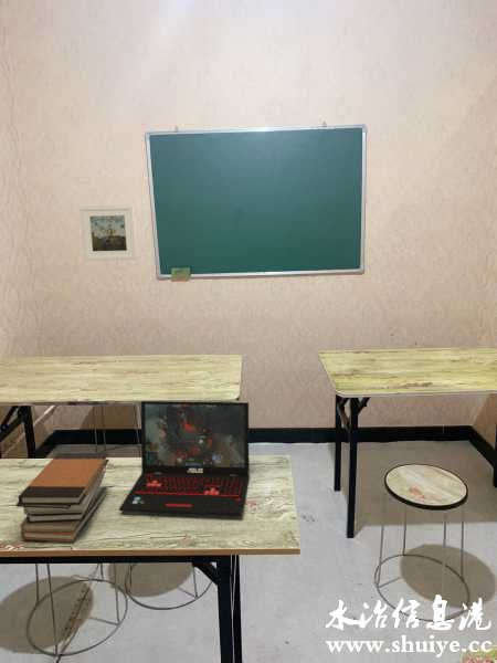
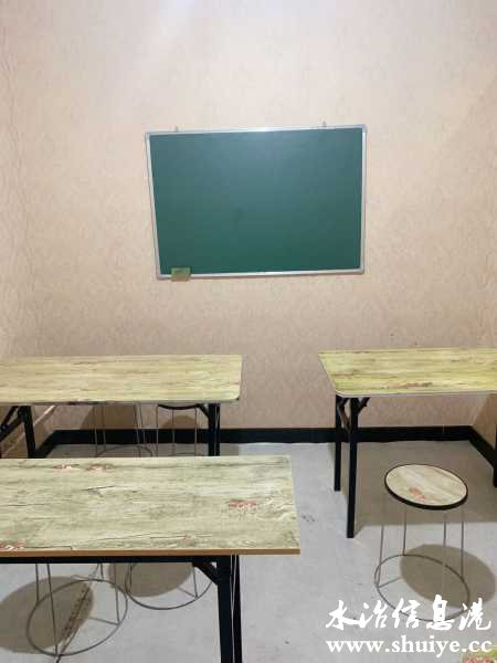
- laptop (187, 454)
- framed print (108, 233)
- book stack (67, 493)
